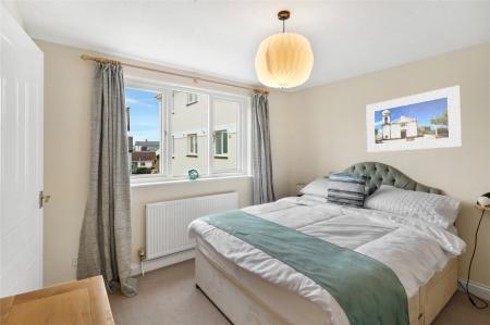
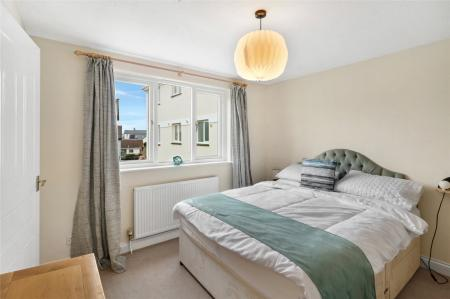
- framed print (407, 123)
